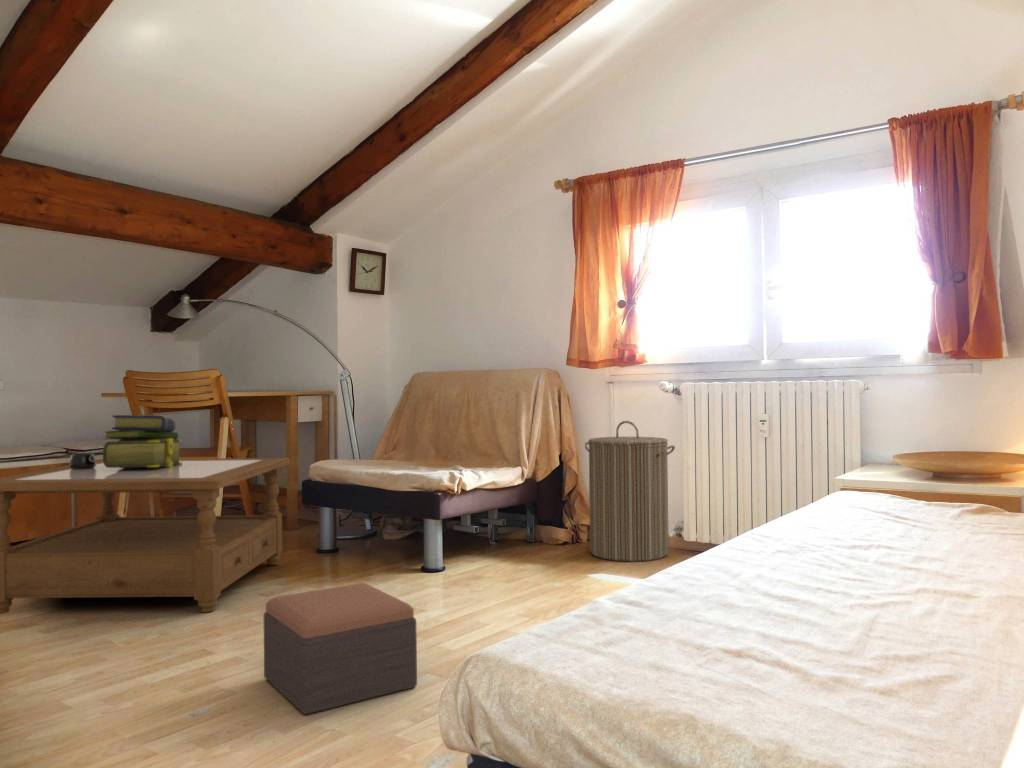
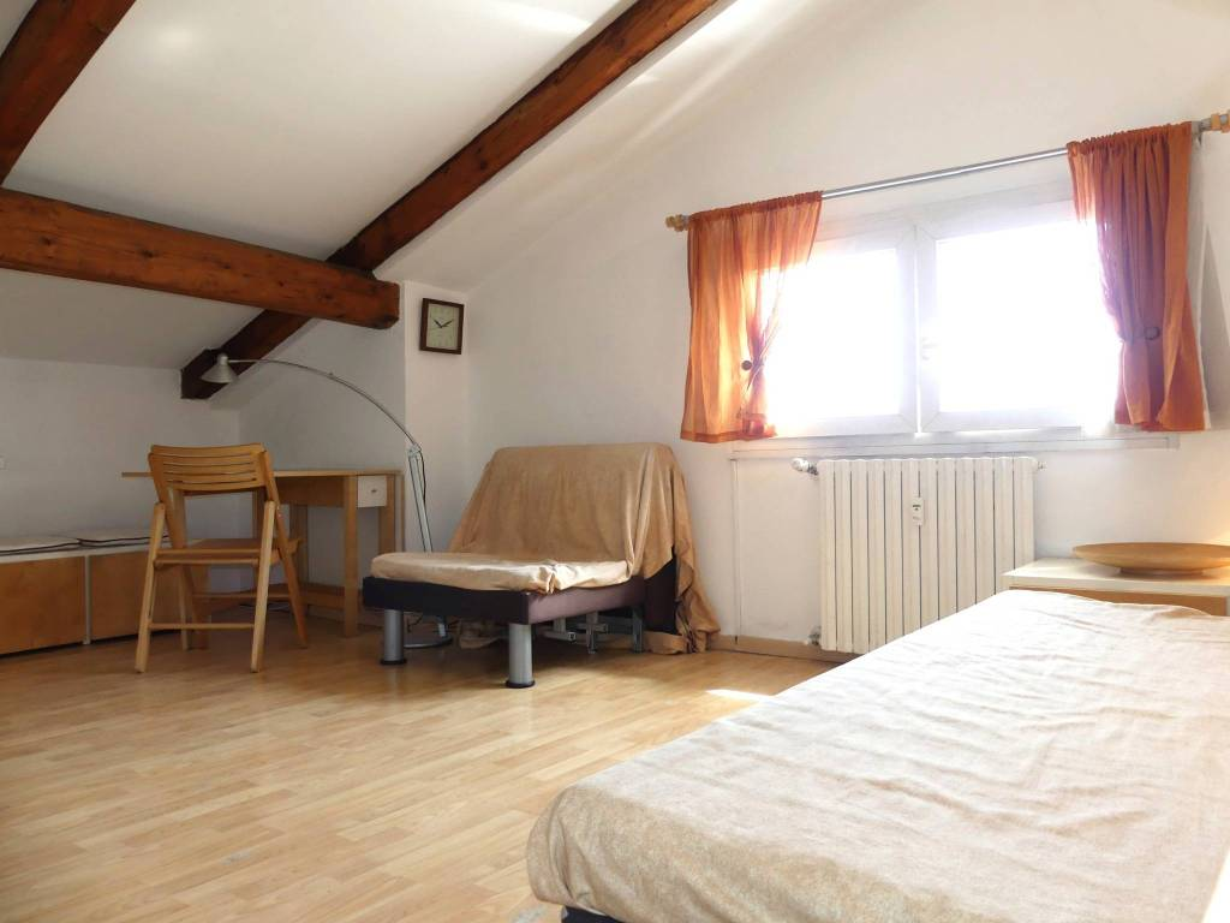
- stack of books (143, 440)
- mug (84, 460)
- footstool (338, 640)
- laundry hamper (628, 487)
- coffee table (151, 527)
